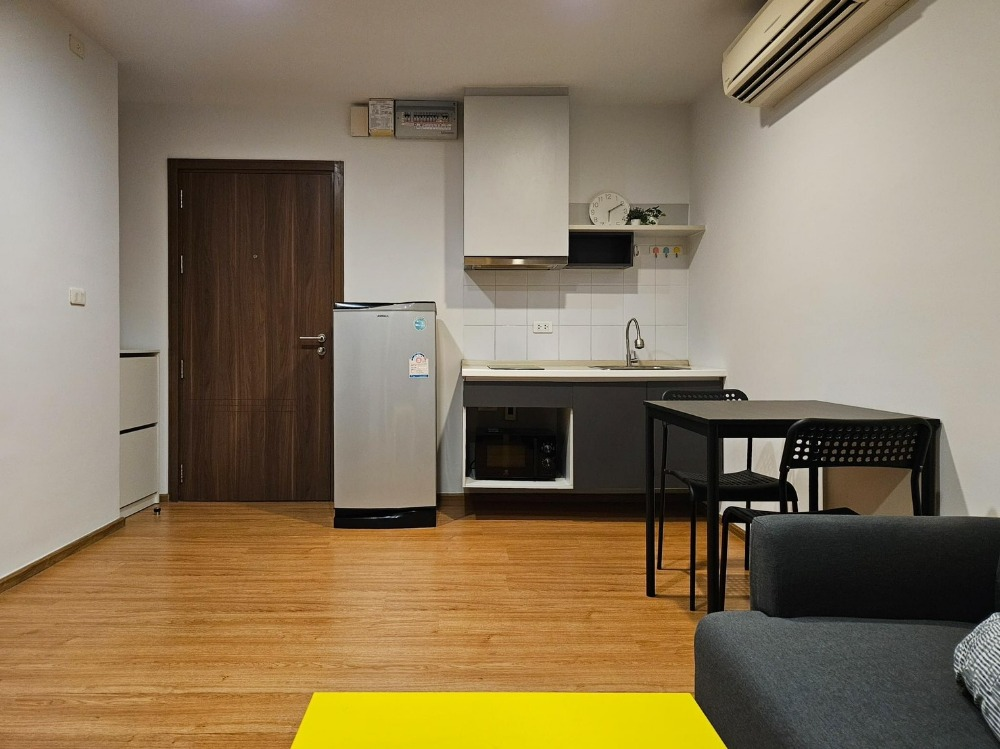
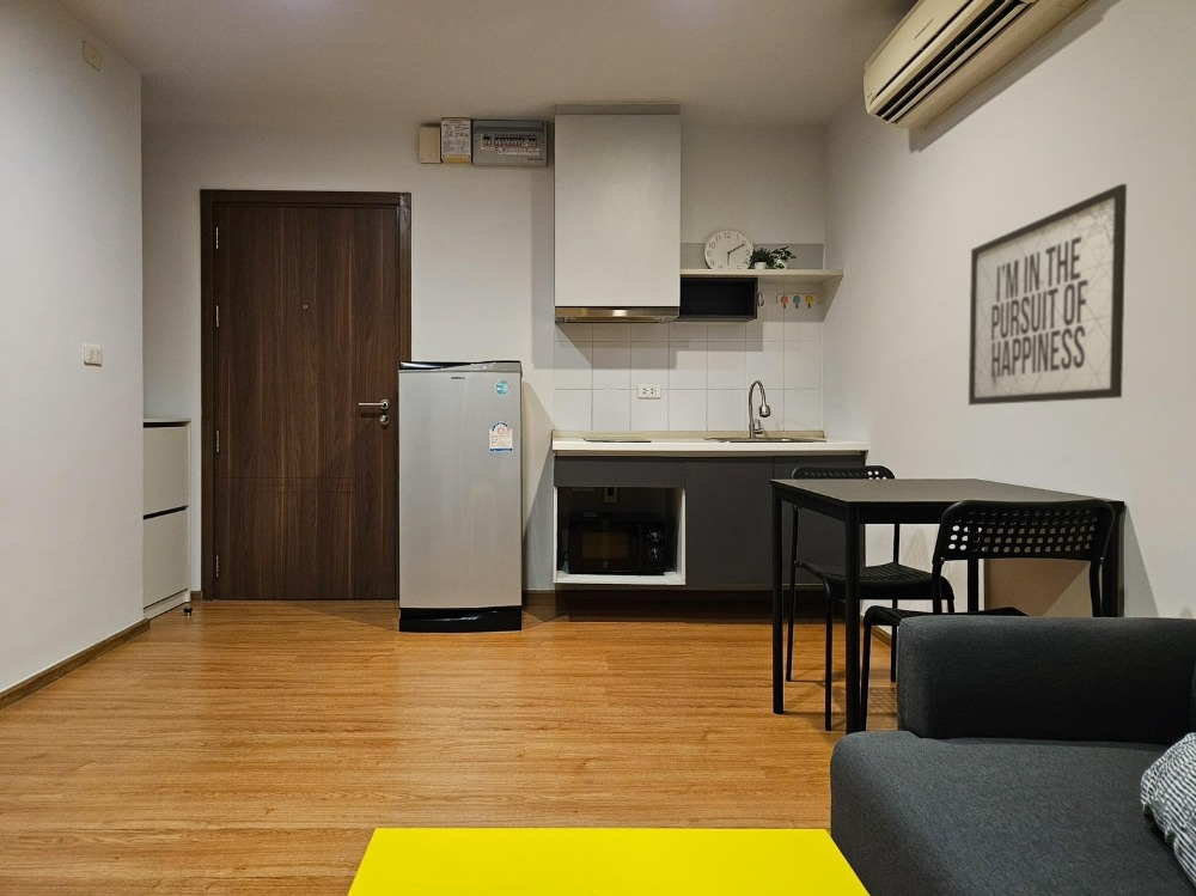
+ mirror (1035, 311)
